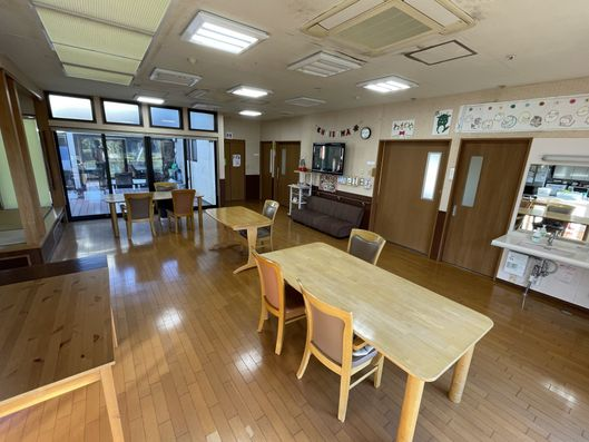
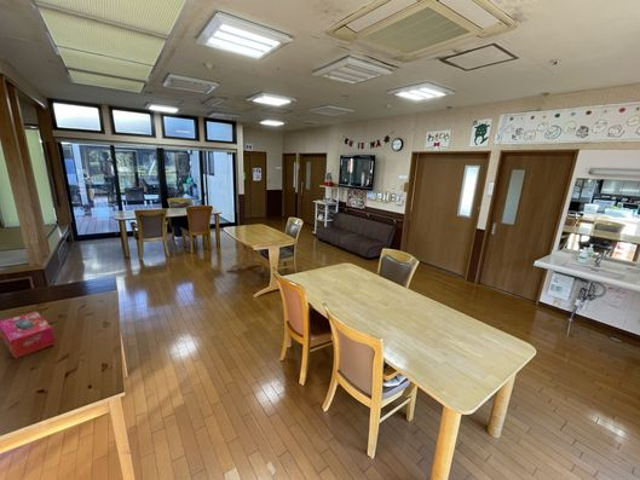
+ tissue box (25, 332)
